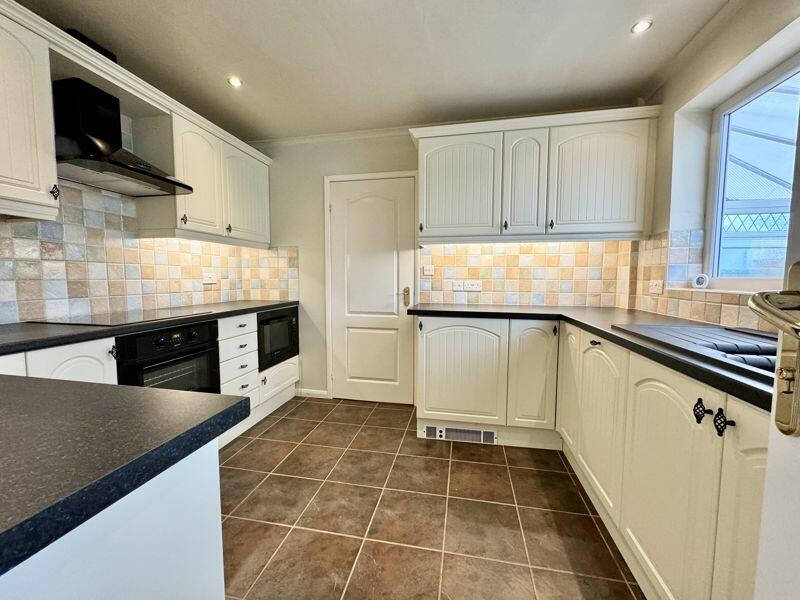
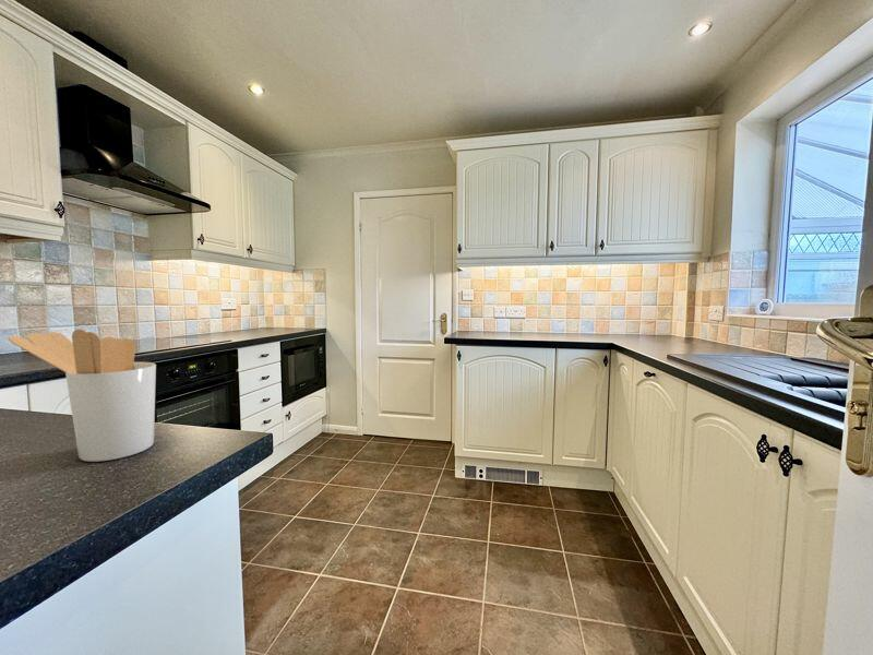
+ utensil holder (92, 390)
